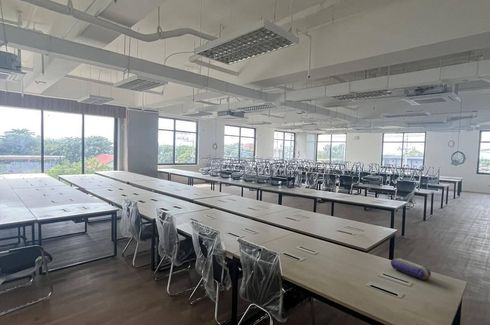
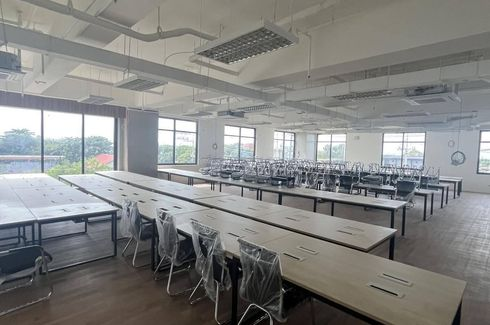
- pencil case (409, 268)
